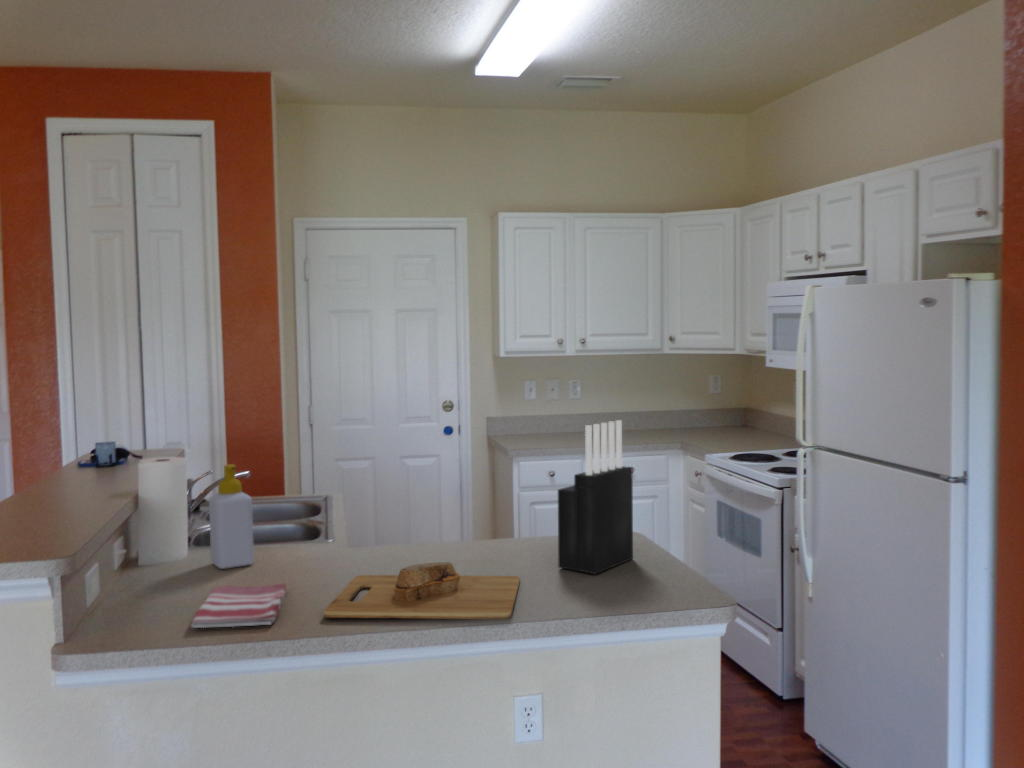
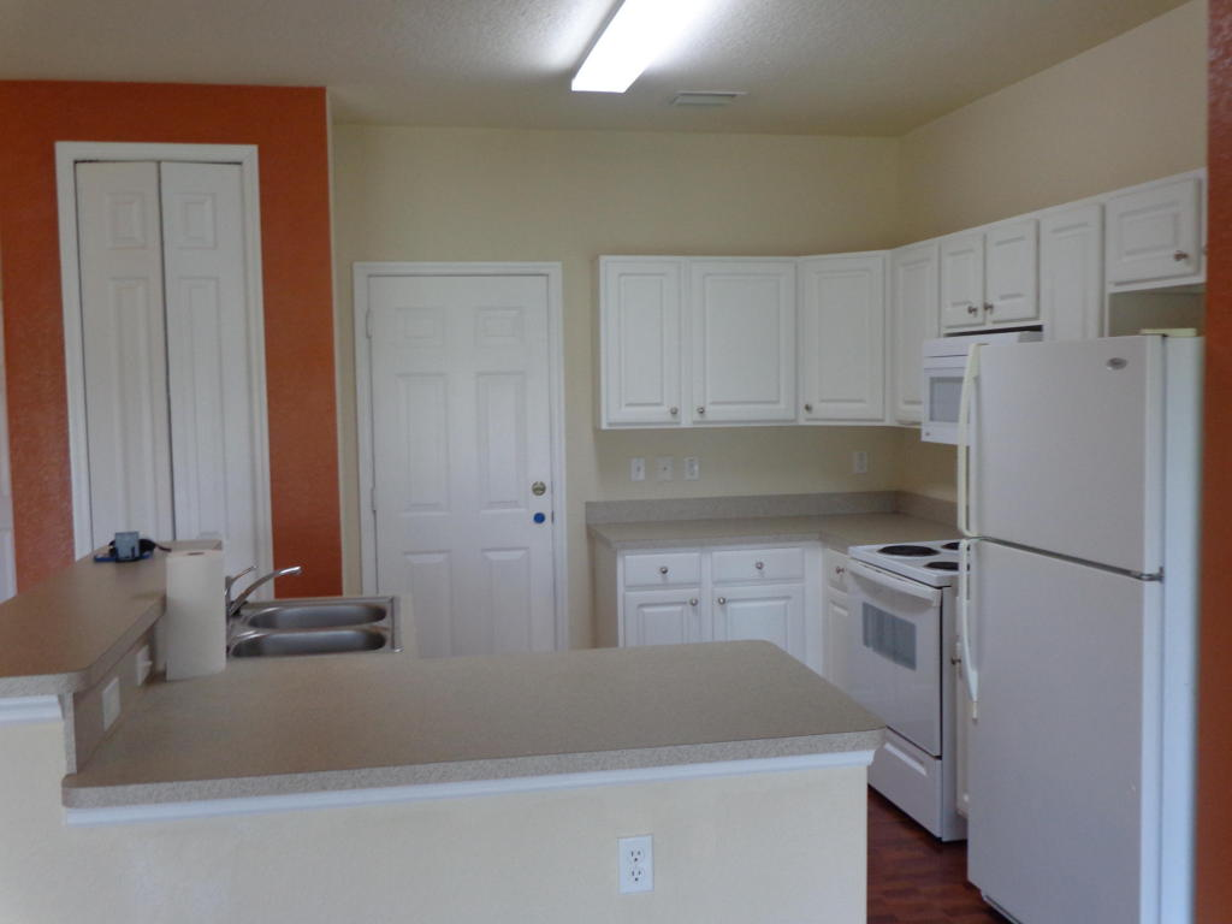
- dish towel (241, 604)
- soap bottle (230, 514)
- knife block (591, 492)
- cutting board (427, 580)
